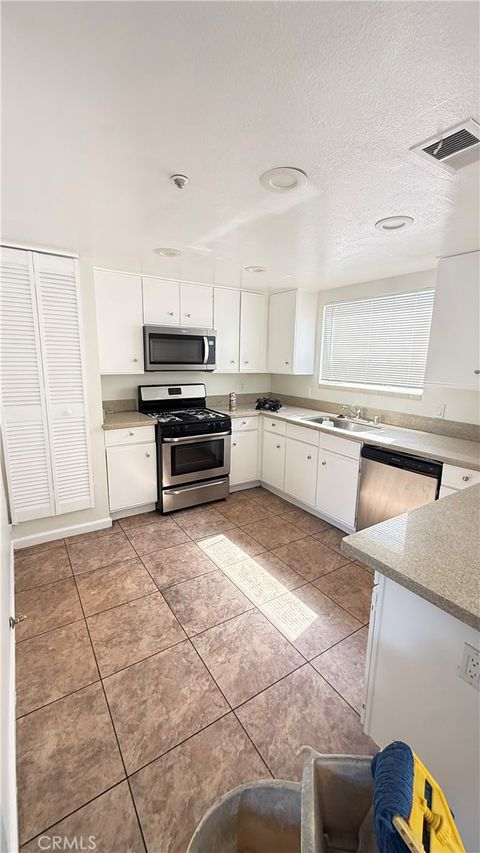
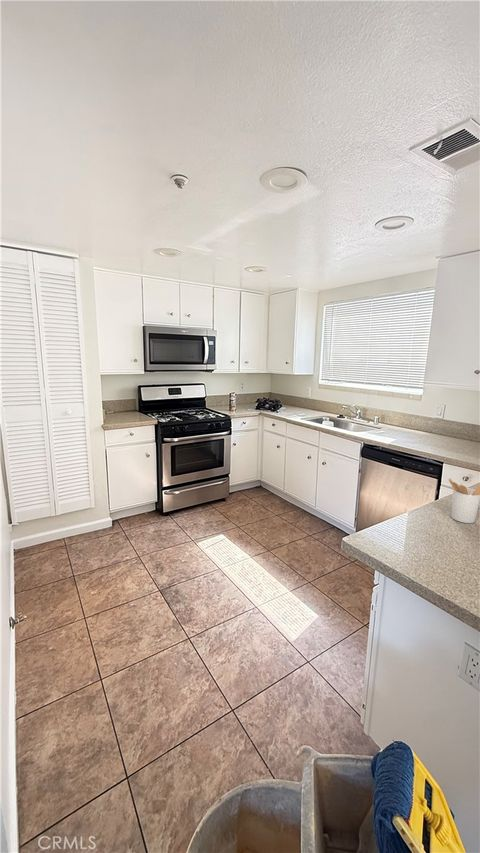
+ utensil holder (462, 499)
